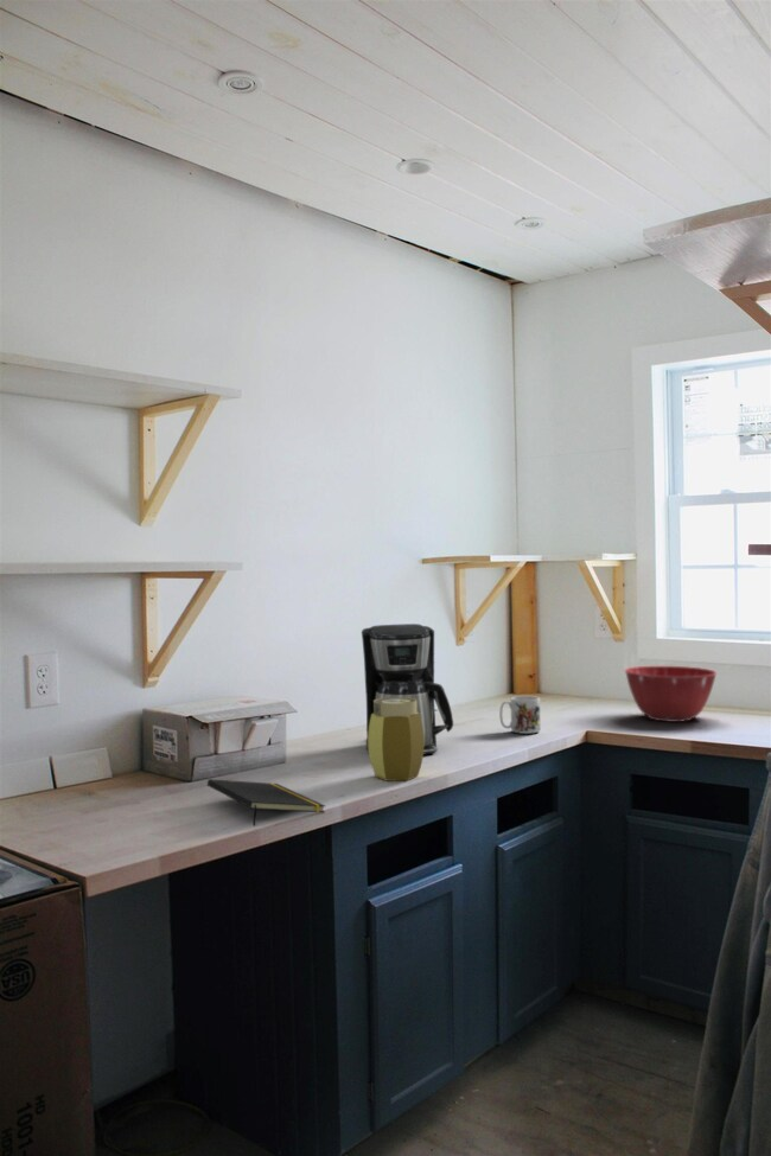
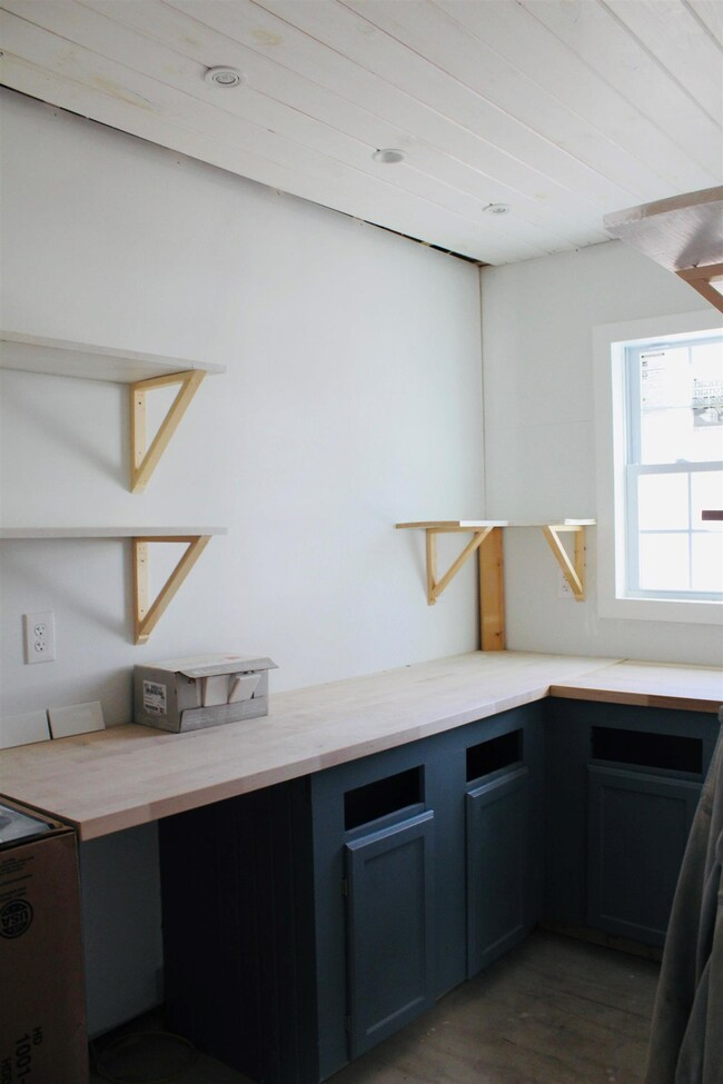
- mug (520, 714)
- mixing bowl (670, 694)
- notepad (265, 794)
- jar (395, 737)
- coffee maker (408, 685)
